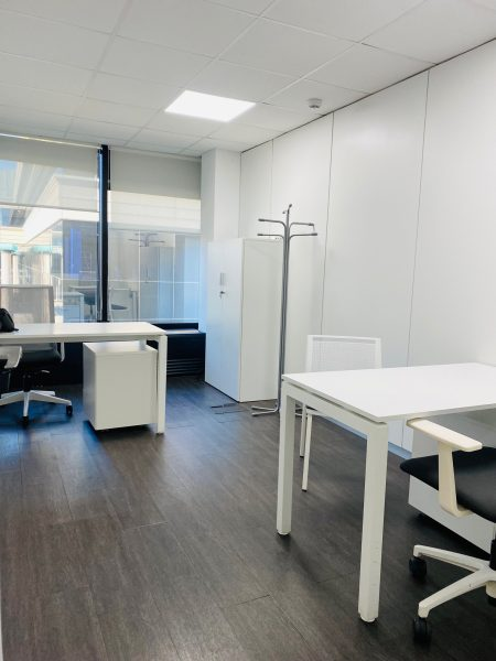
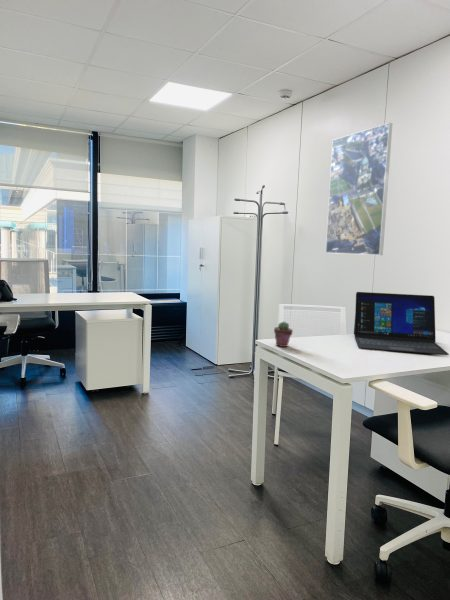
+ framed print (356, 194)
+ laptop (398, 320)
+ potted succulent (283, 333)
